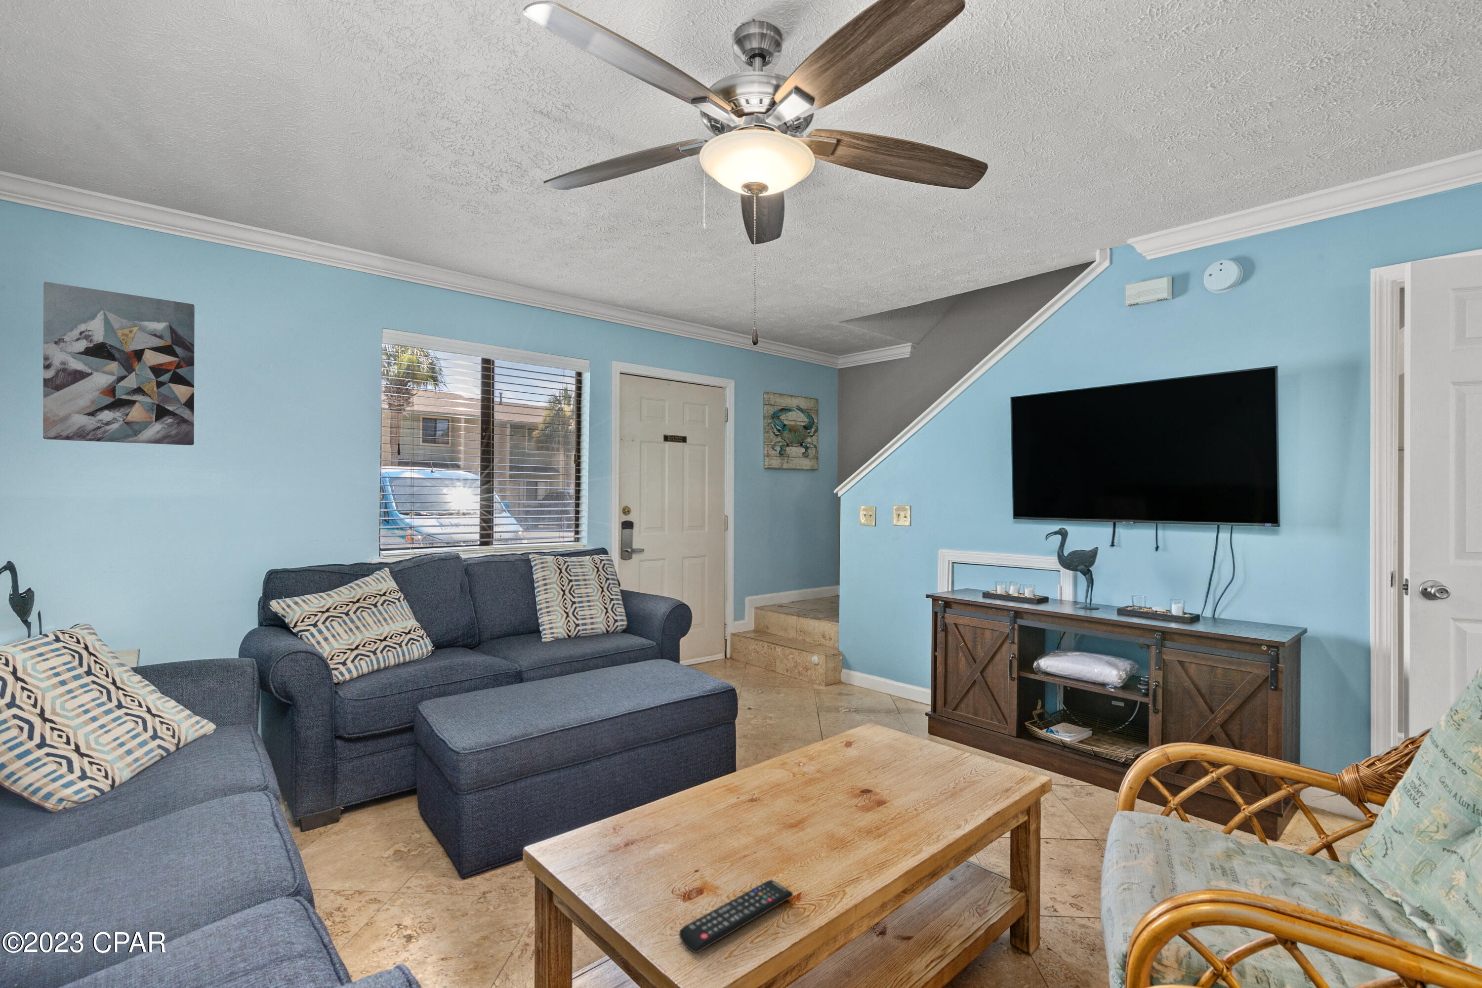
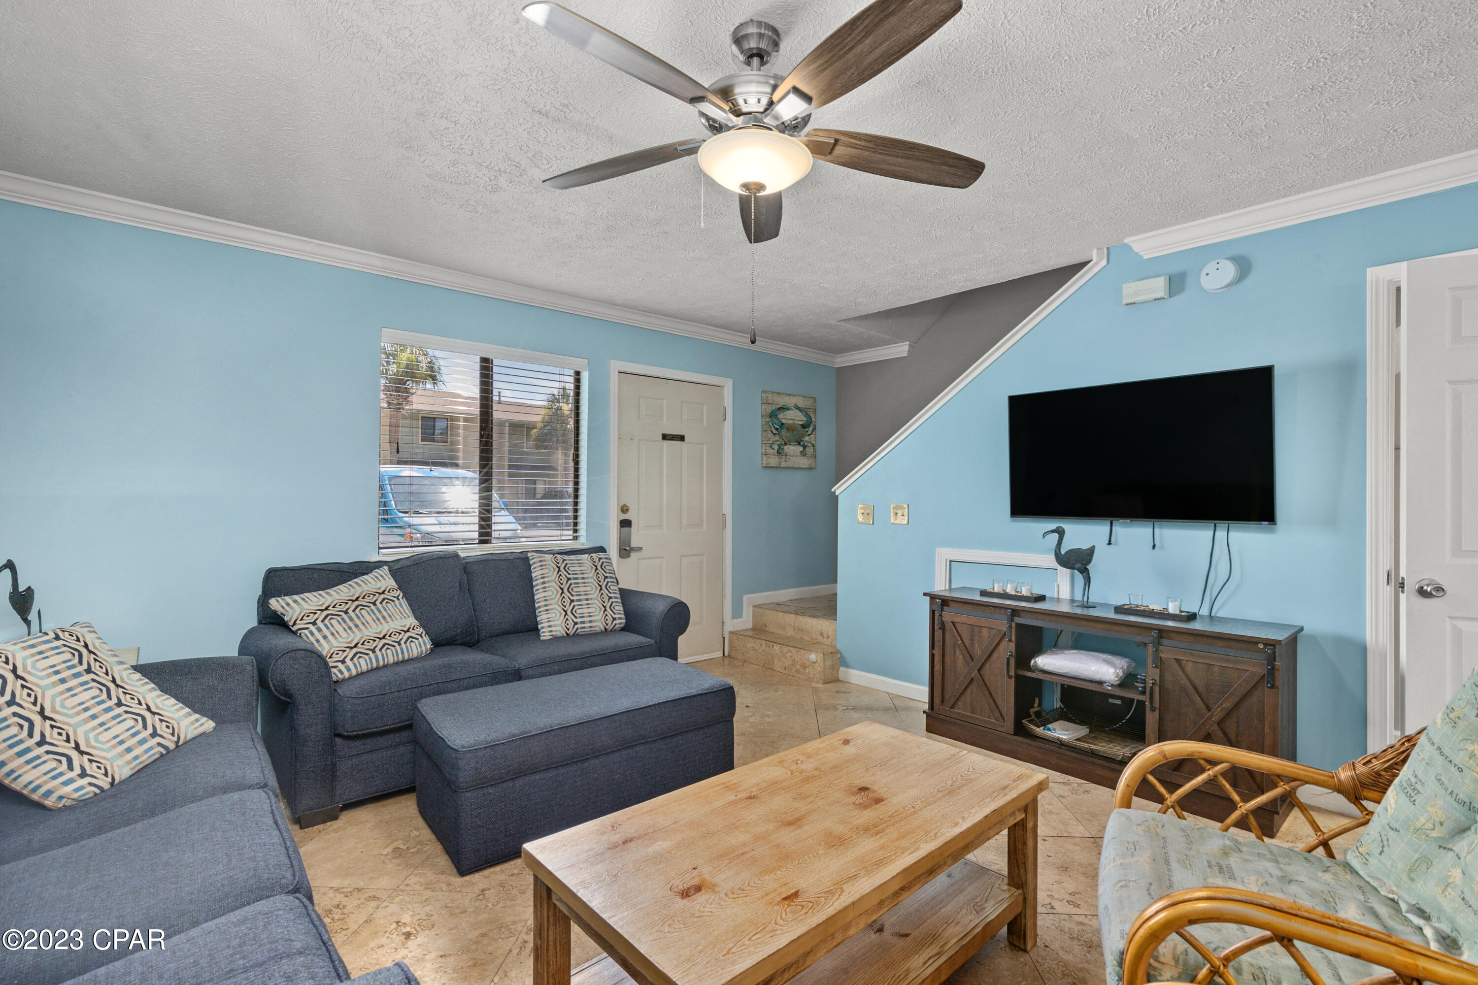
- remote control (739, 914)
- wall art (124, 368)
